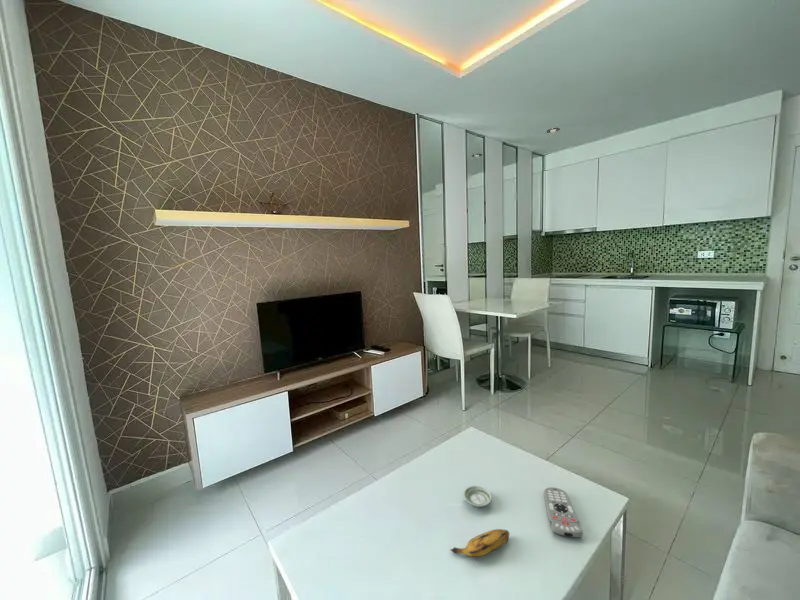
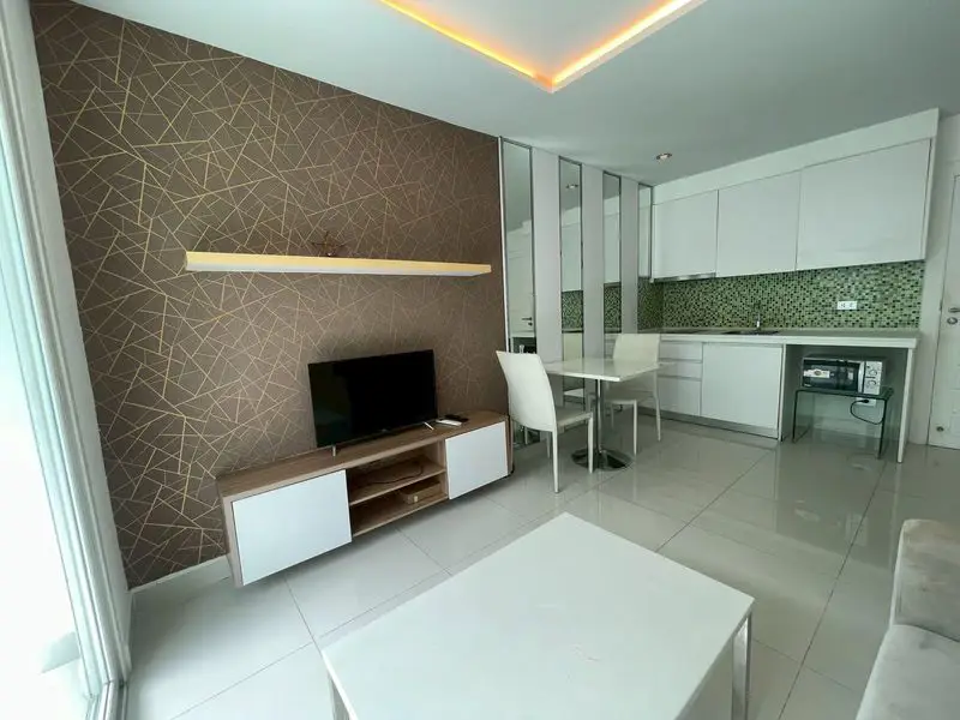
- remote control (560, 510)
- banana (483, 543)
- saucer (477, 498)
